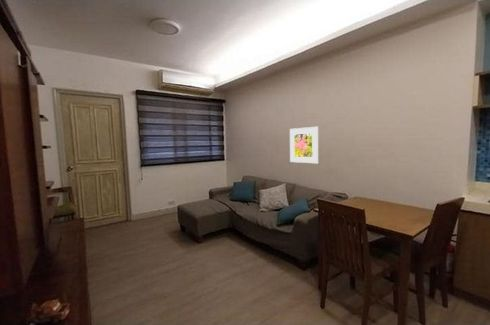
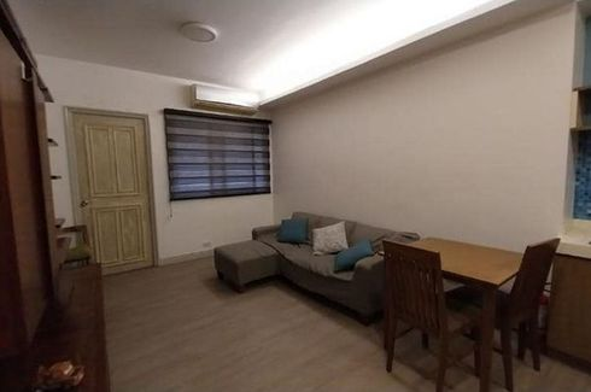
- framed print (303, 145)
